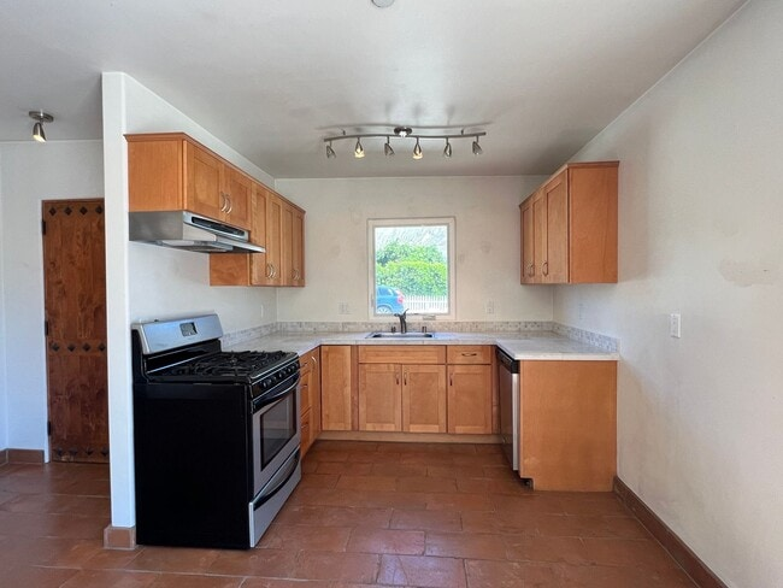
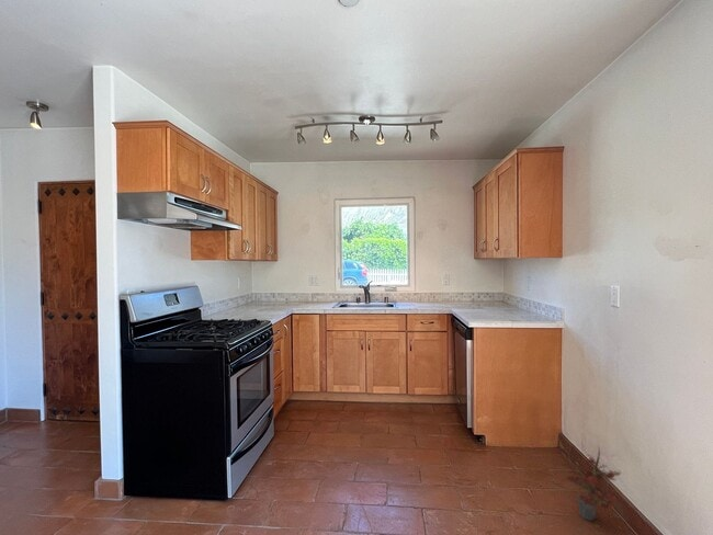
+ potted plant (590, 480)
